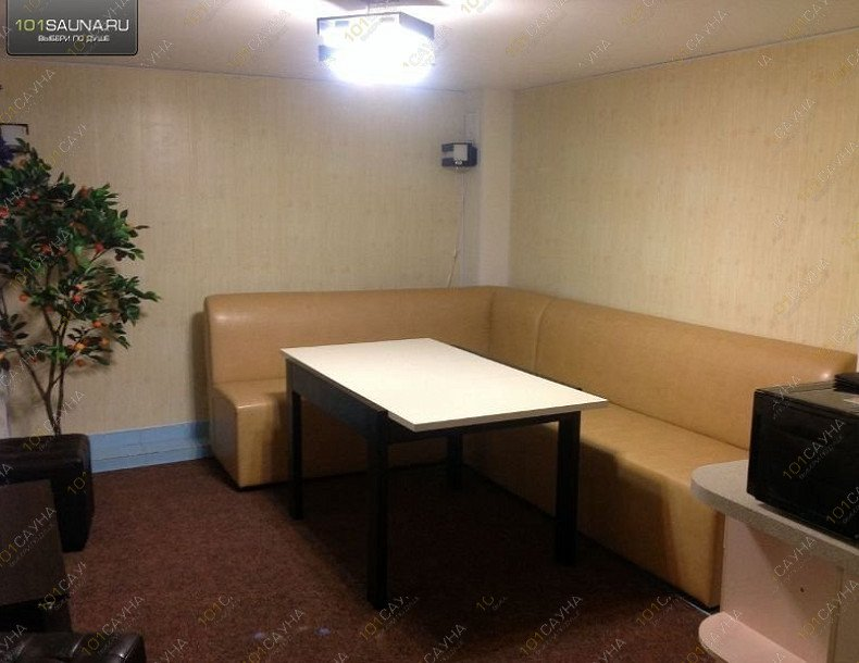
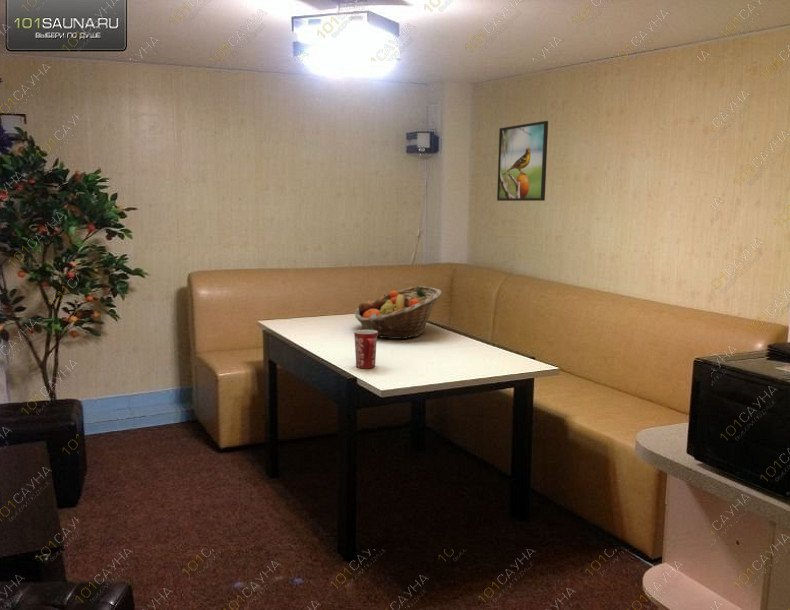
+ fruit basket (397, 310)
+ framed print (521, 163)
+ mug (366, 349)
